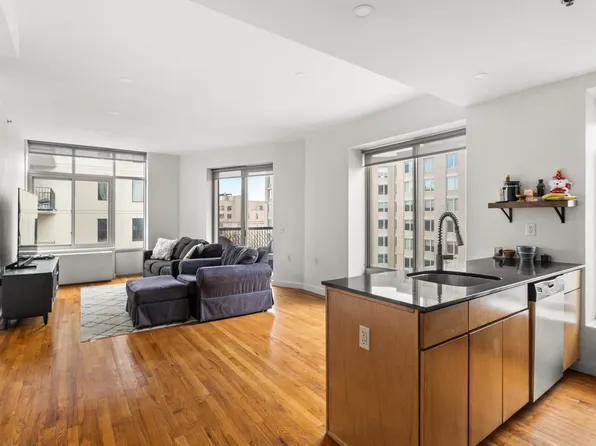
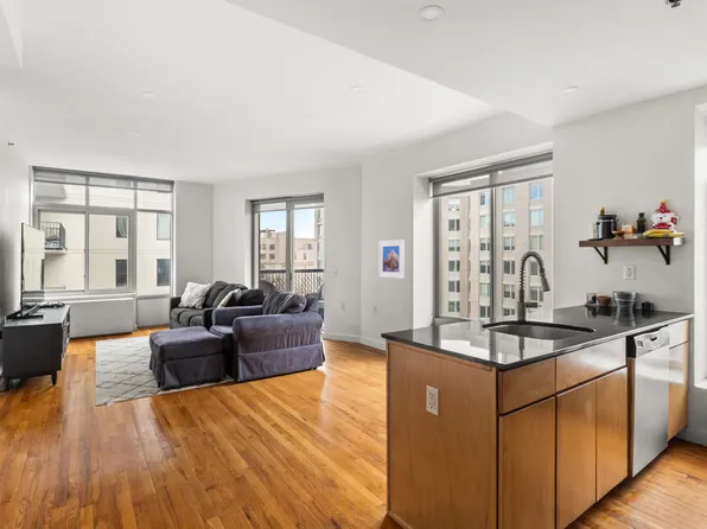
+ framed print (390, 259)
